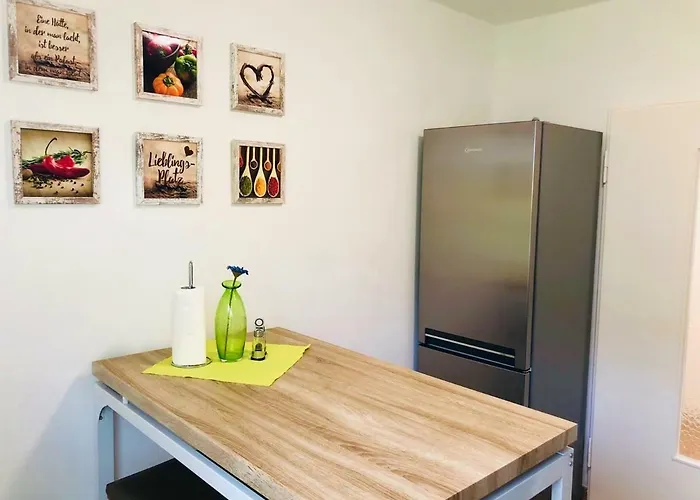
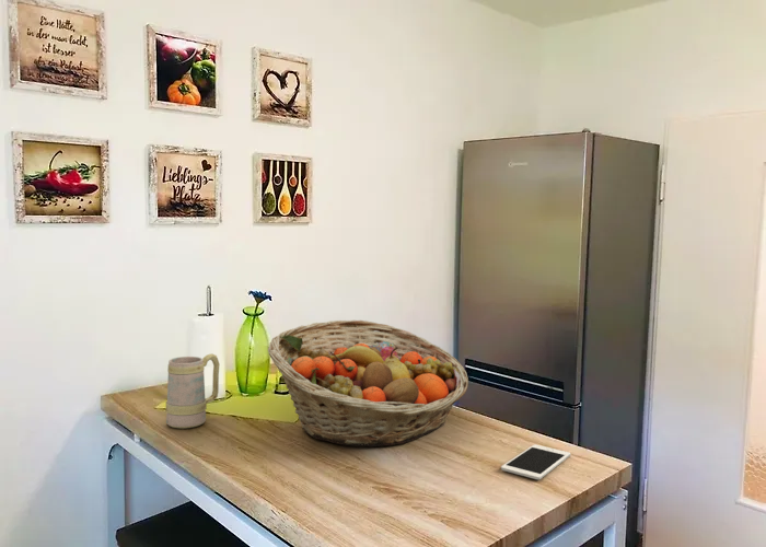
+ cell phone (536, 461)
+ fruit basket (371, 376)
+ mug (194, 388)
